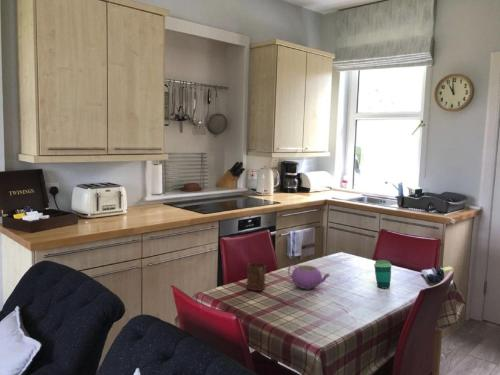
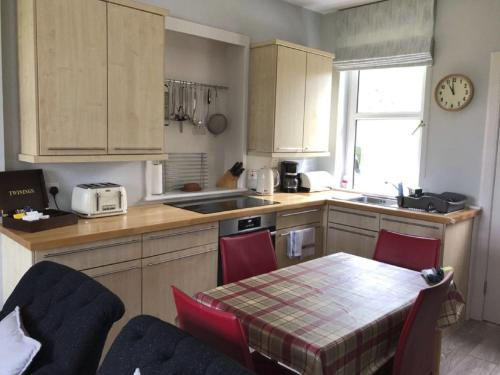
- cup (257, 277)
- cup (382, 273)
- teapot (307, 277)
